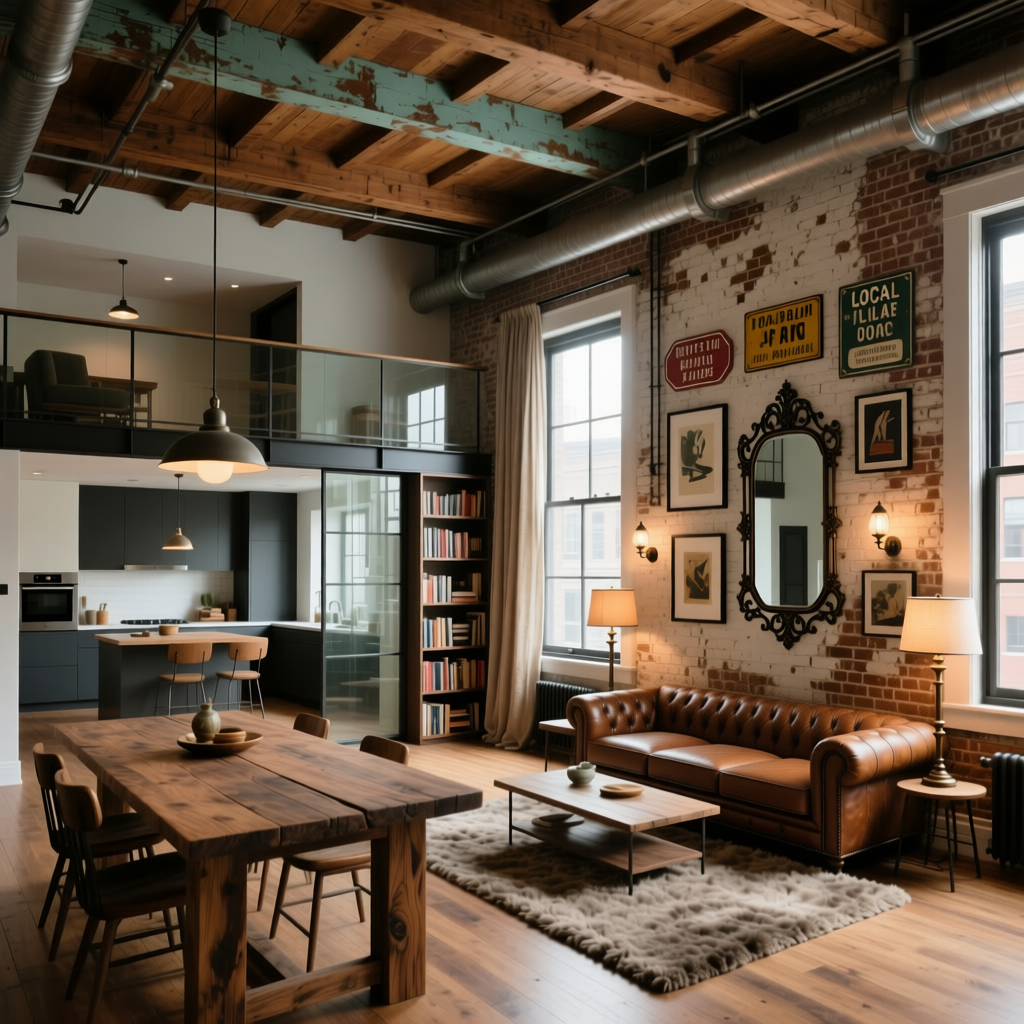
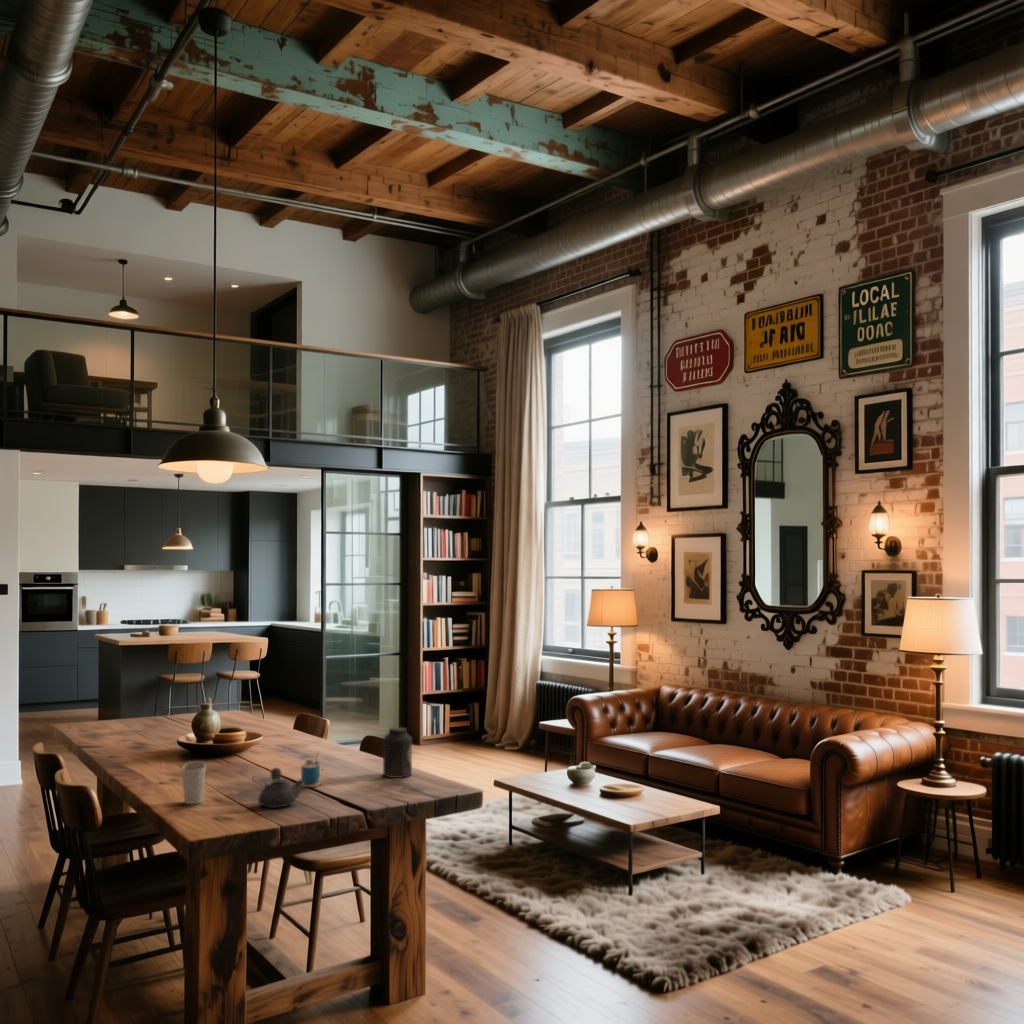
+ teapot (279, 787)
+ cup (310, 768)
+ canister (397, 751)
+ cup (193, 782)
